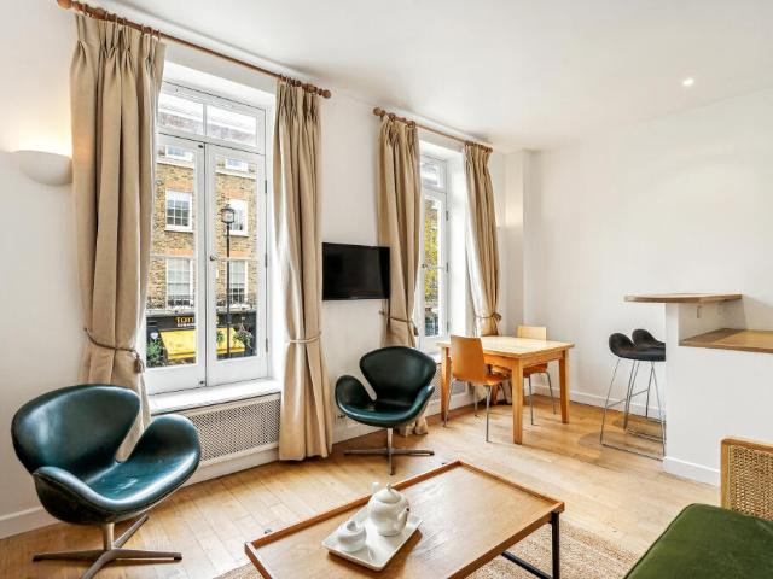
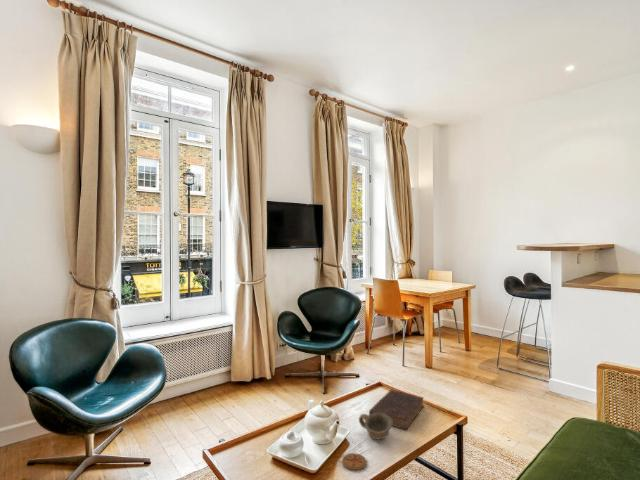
+ coaster (354, 461)
+ book (397, 407)
+ cup (374, 427)
